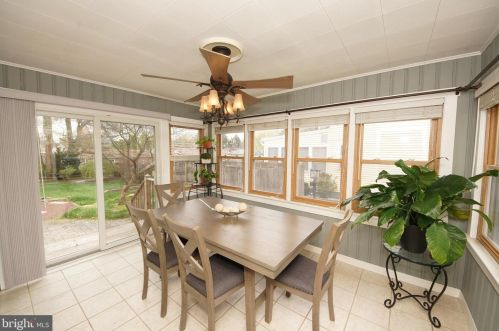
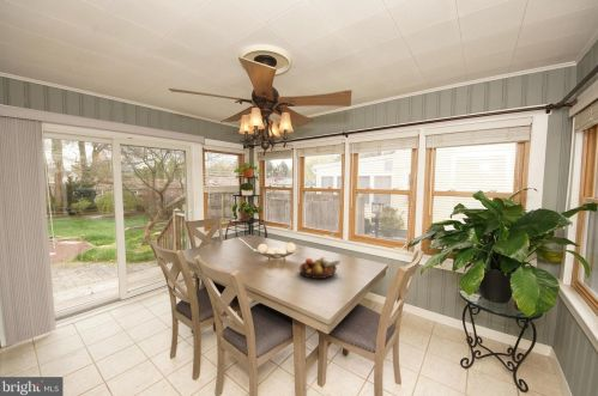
+ fruit bowl (318, 264)
